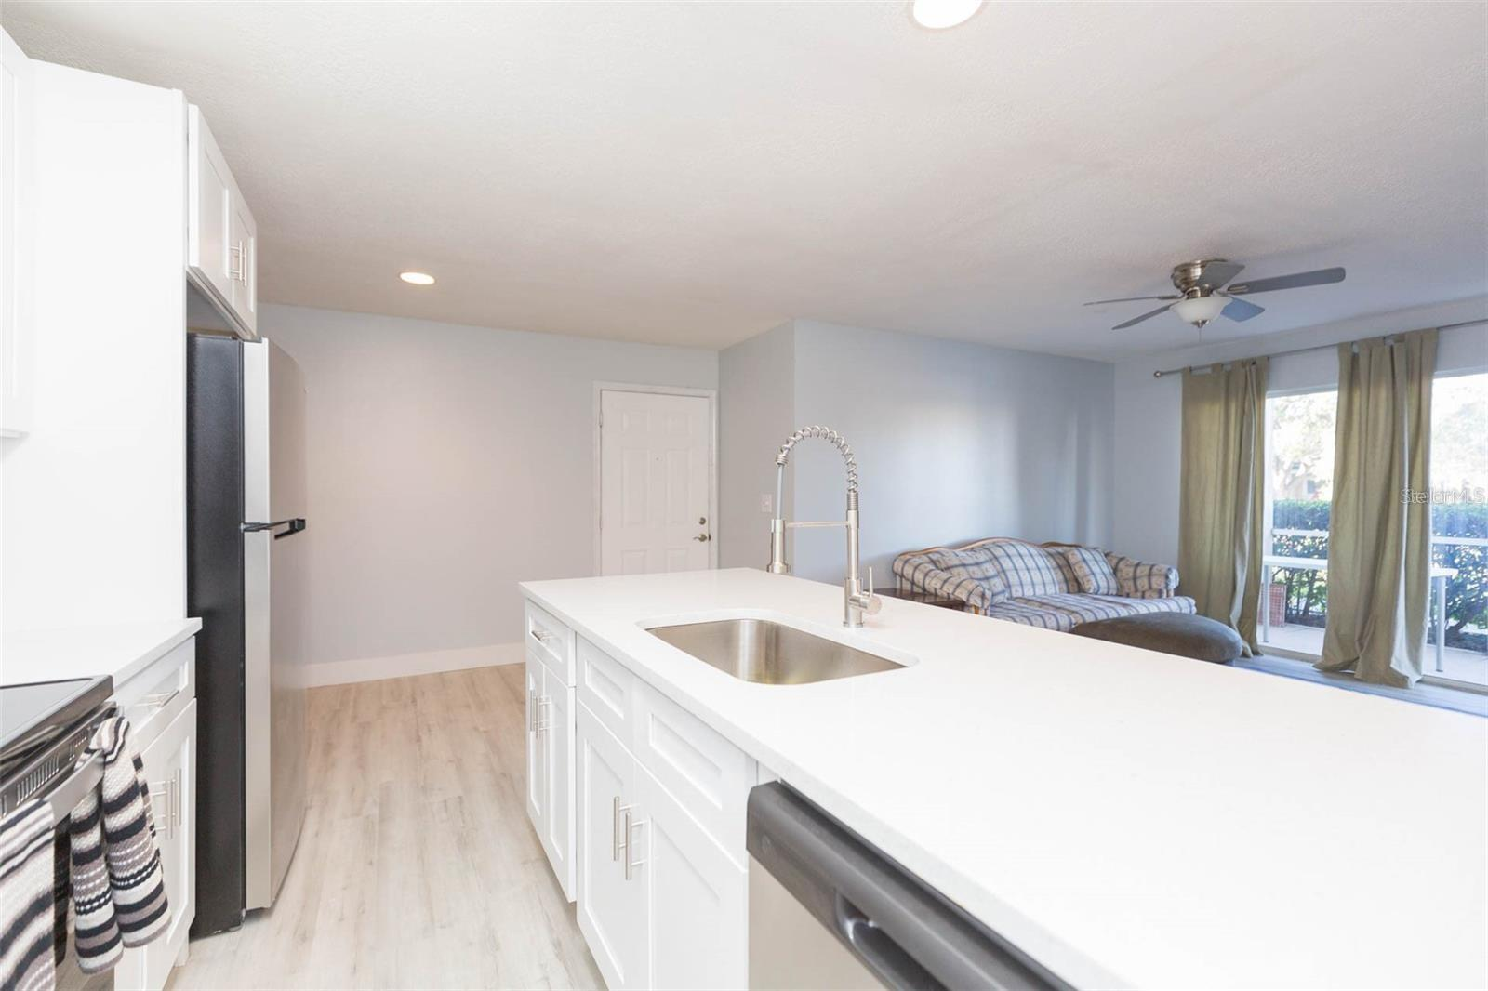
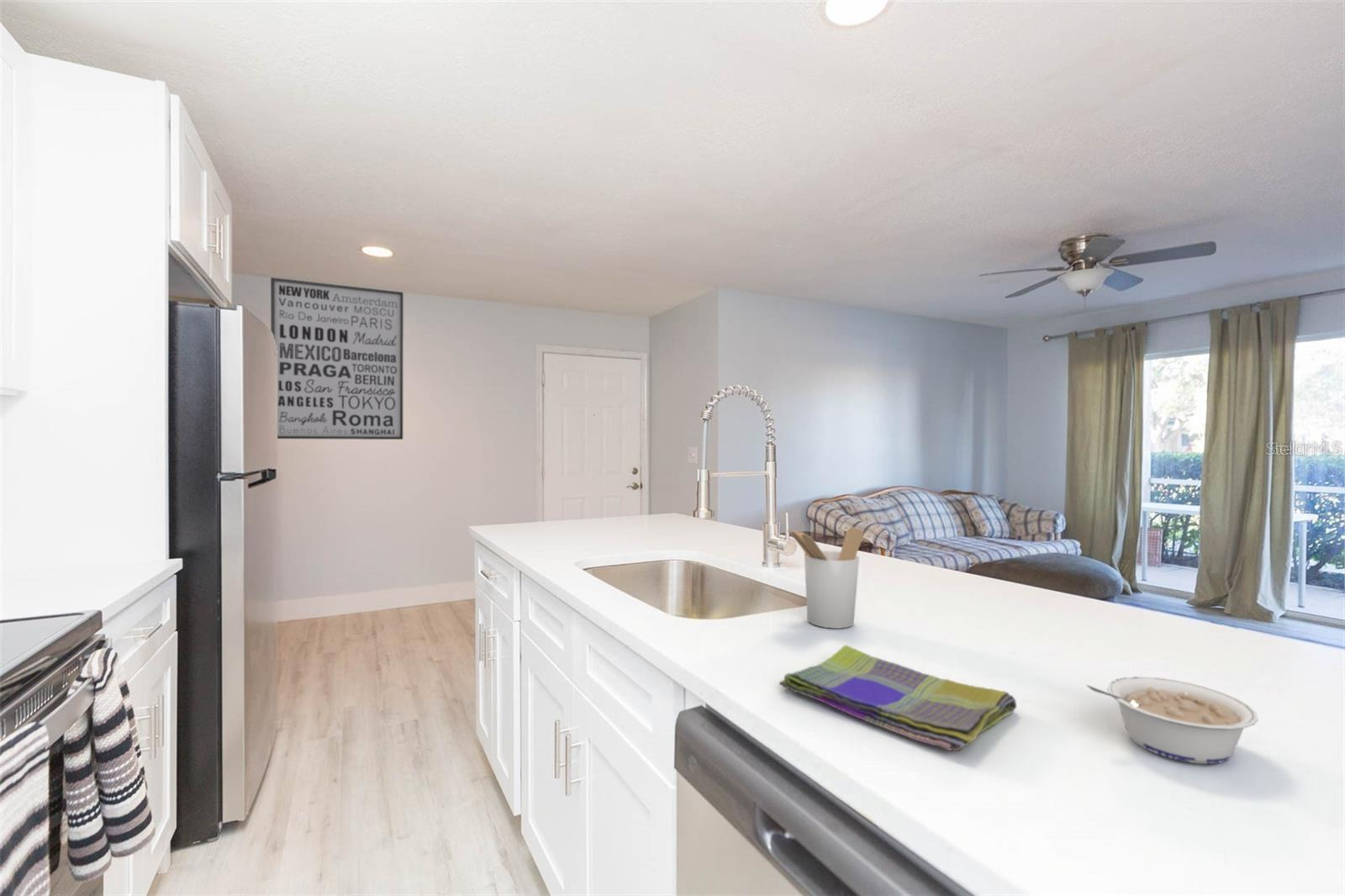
+ utensil holder (821, 573)
+ legume (1175, 718)
+ wall art (340, 362)
+ dish towel (895, 689)
